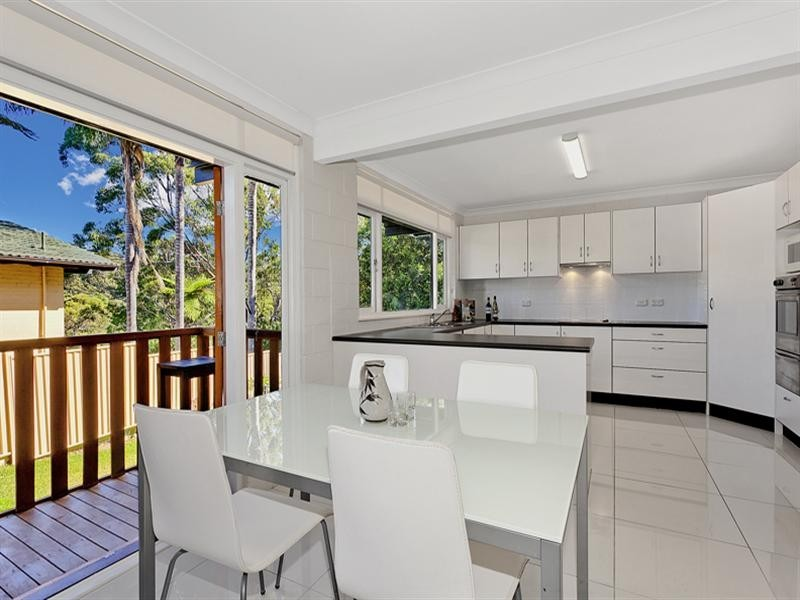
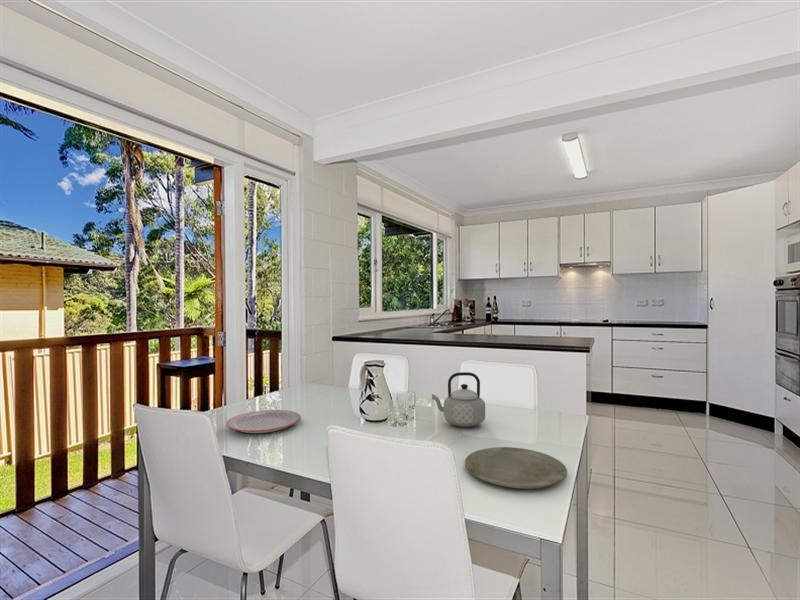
+ teapot (458, 398)
+ plate (514, 467)
+ plate (264, 422)
